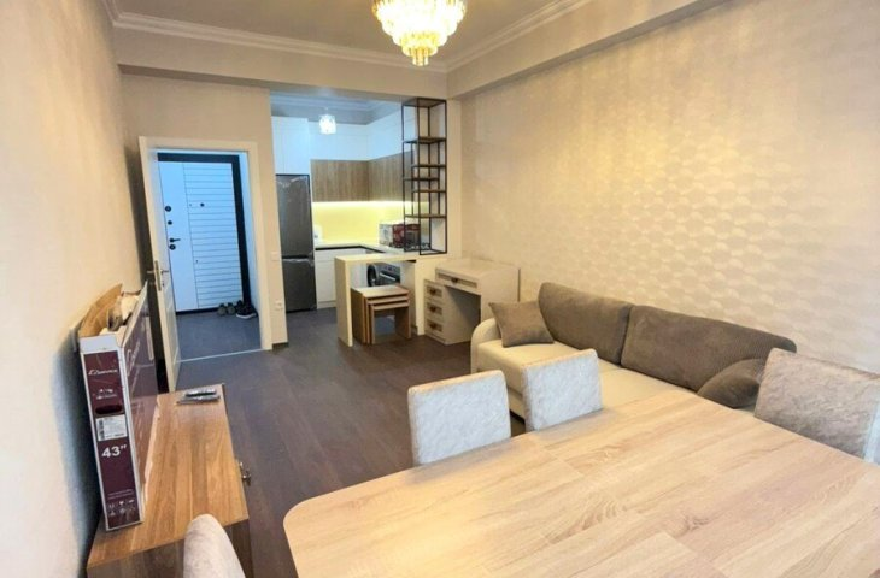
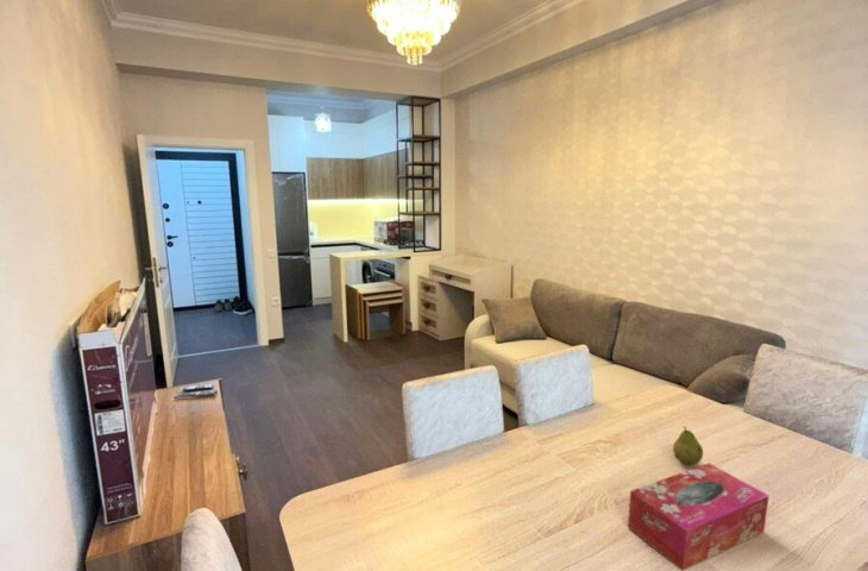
+ fruit (688, 444)
+ tissue box (697, 510)
